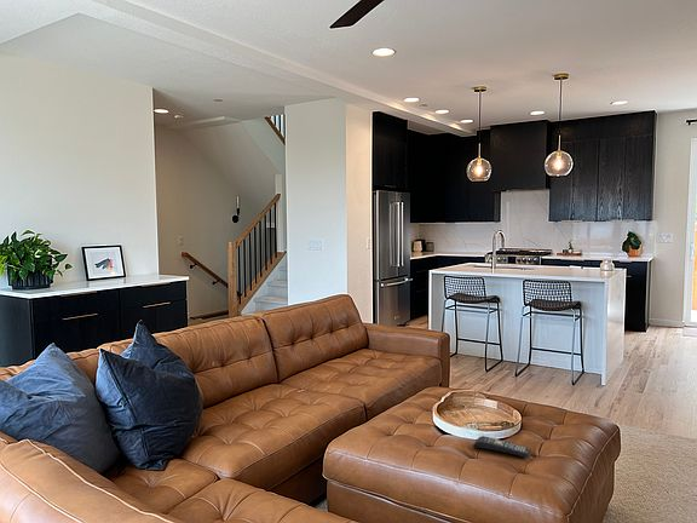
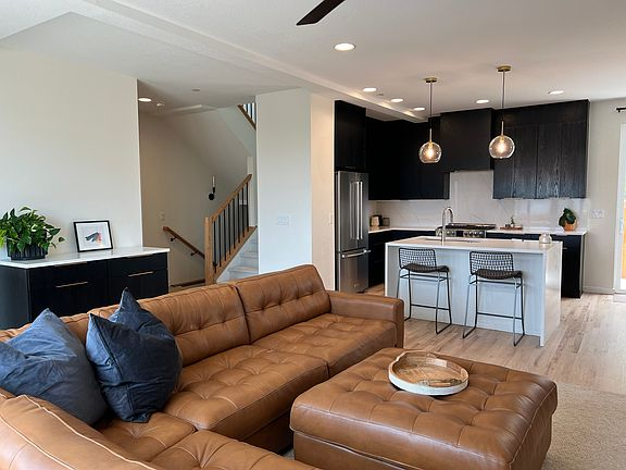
- remote control (501, 446)
